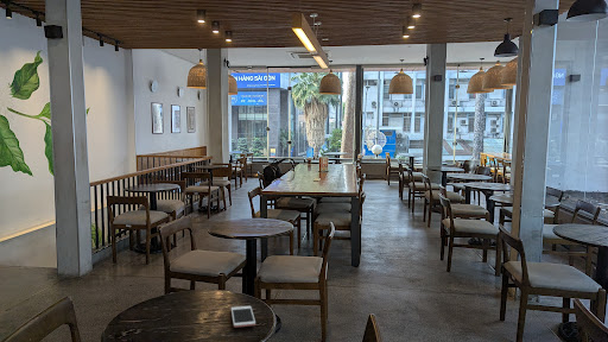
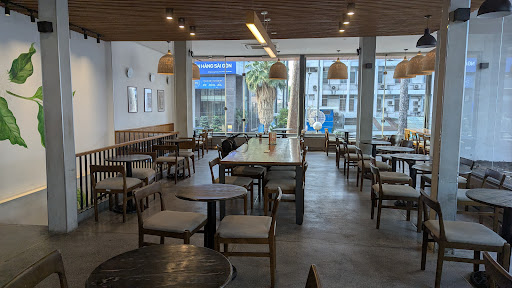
- cell phone (242, 316)
